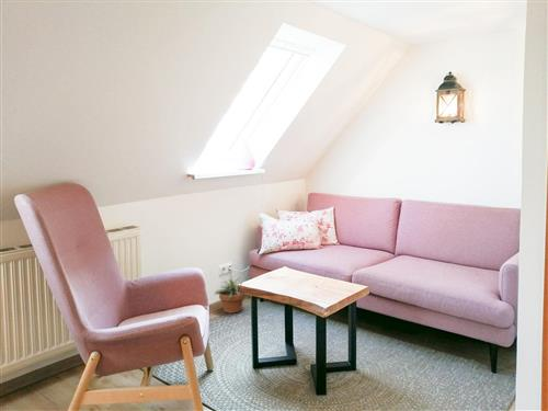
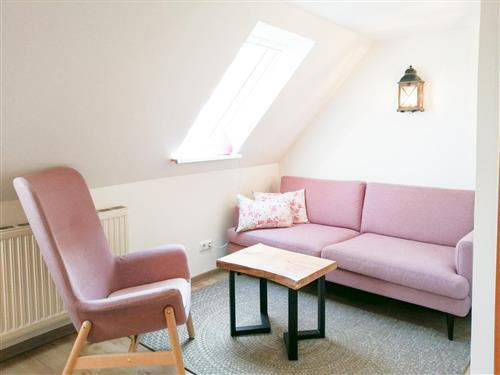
- potted plant (232, 293)
